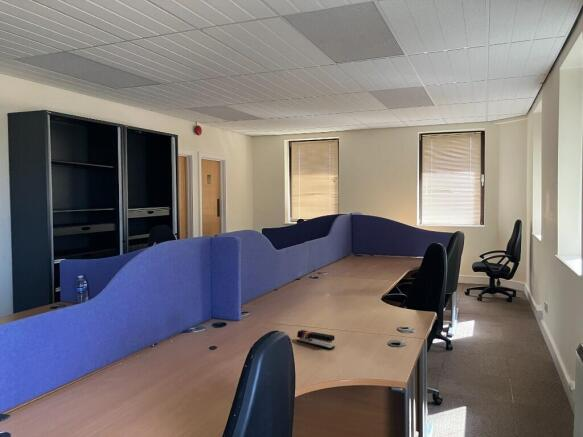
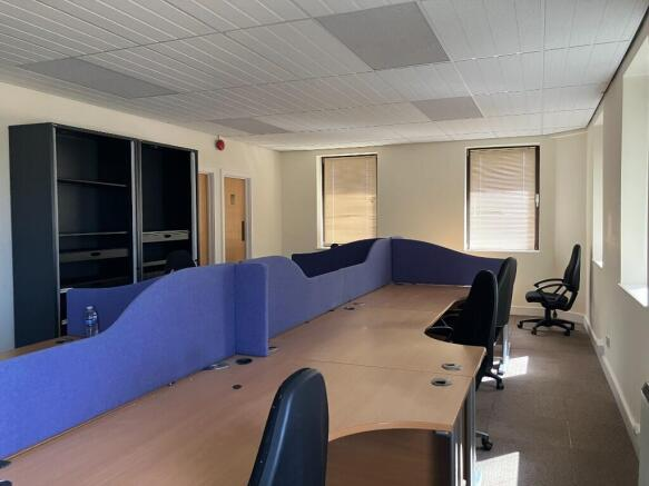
- stapler (315, 338)
